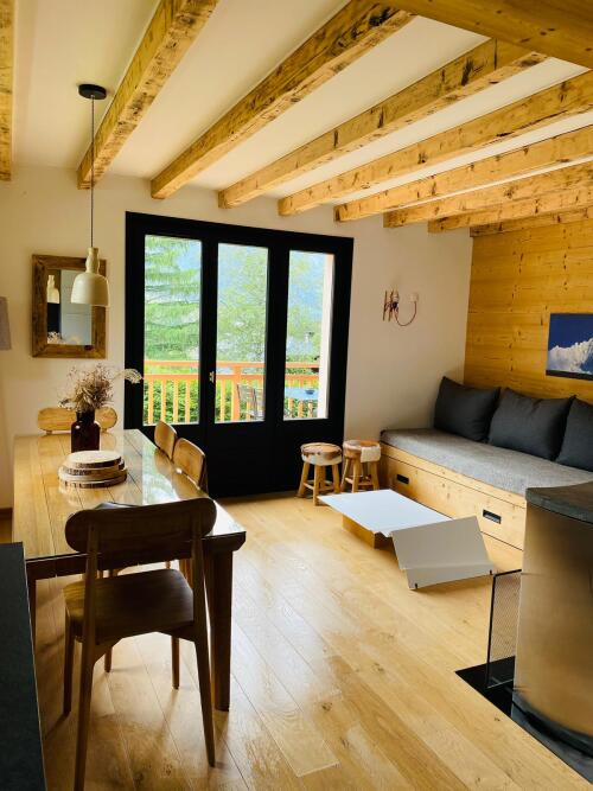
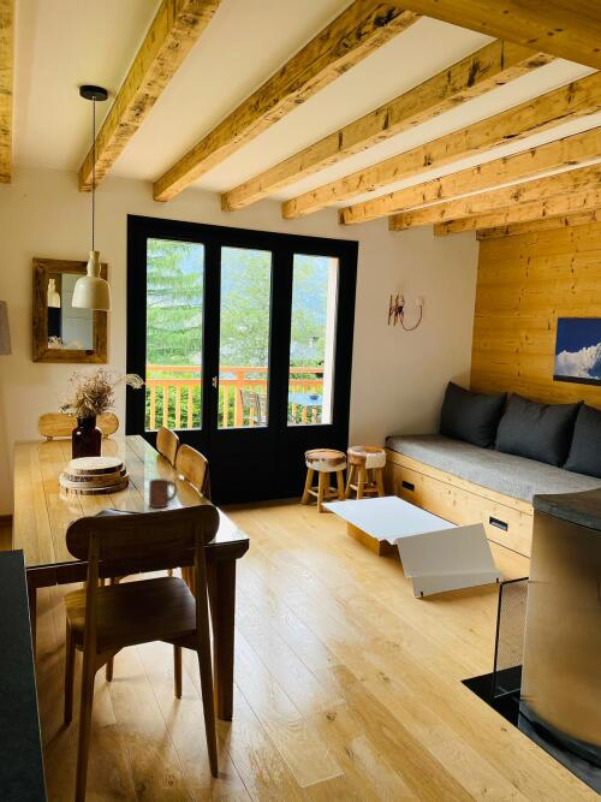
+ cup (161, 492)
